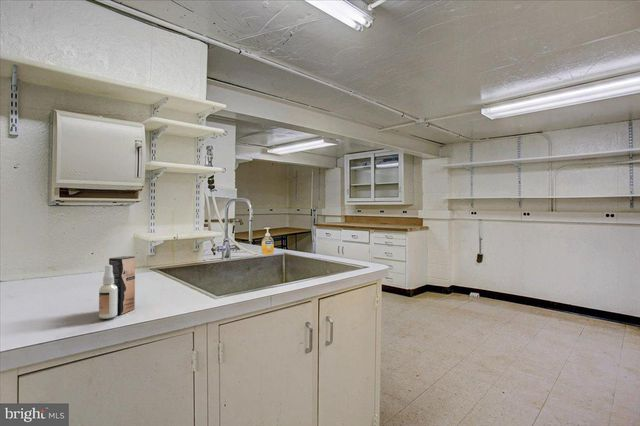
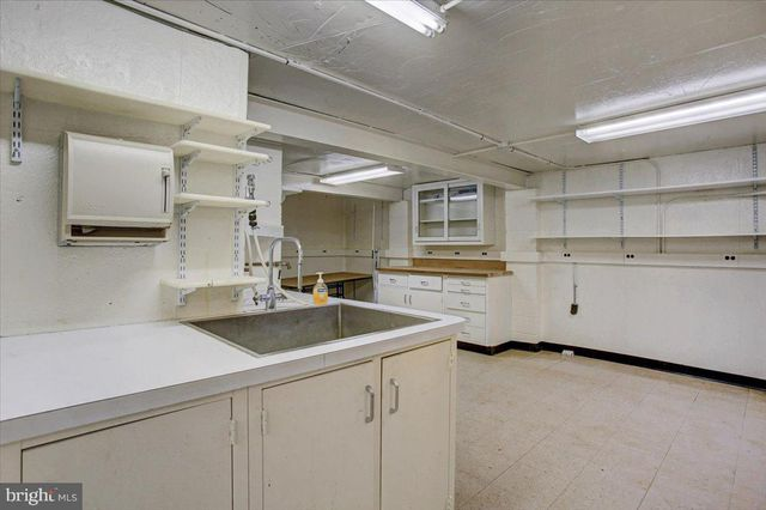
- spray bottle (116, 286)
